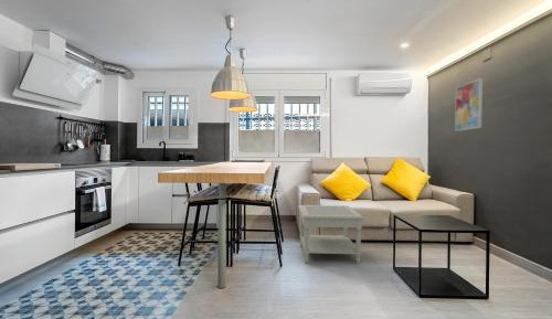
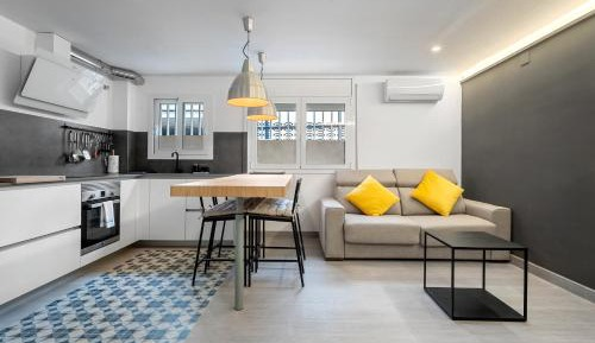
- side table (327, 235)
- wall art (467, 106)
